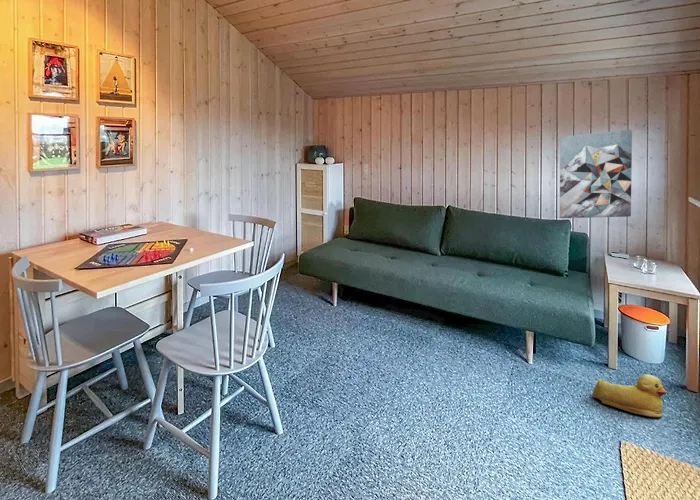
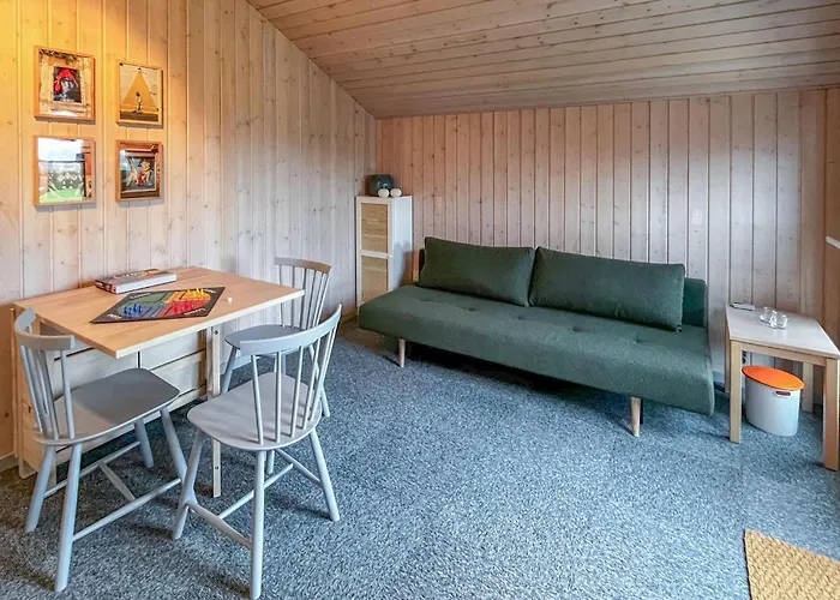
- rubber duck (627, 389)
- wall art (594, 175)
